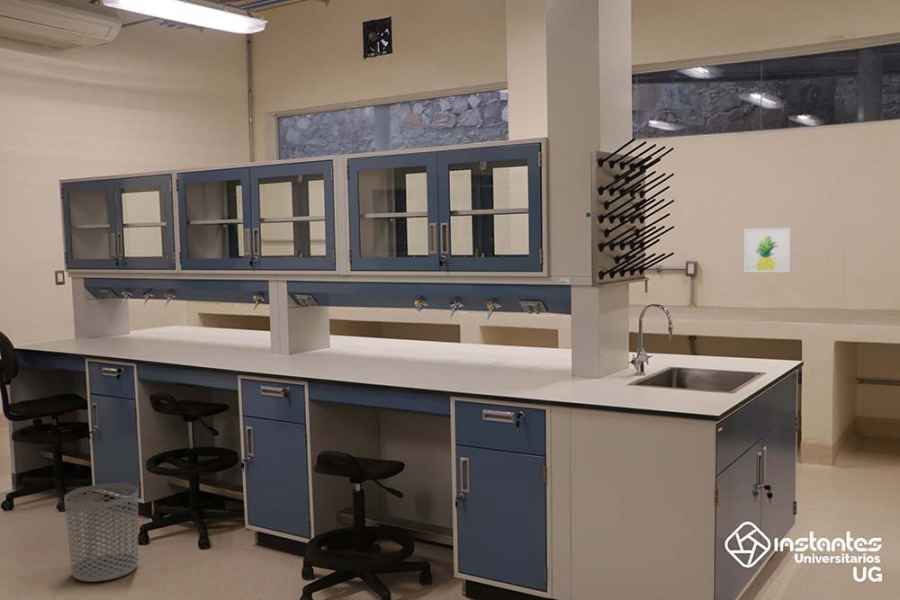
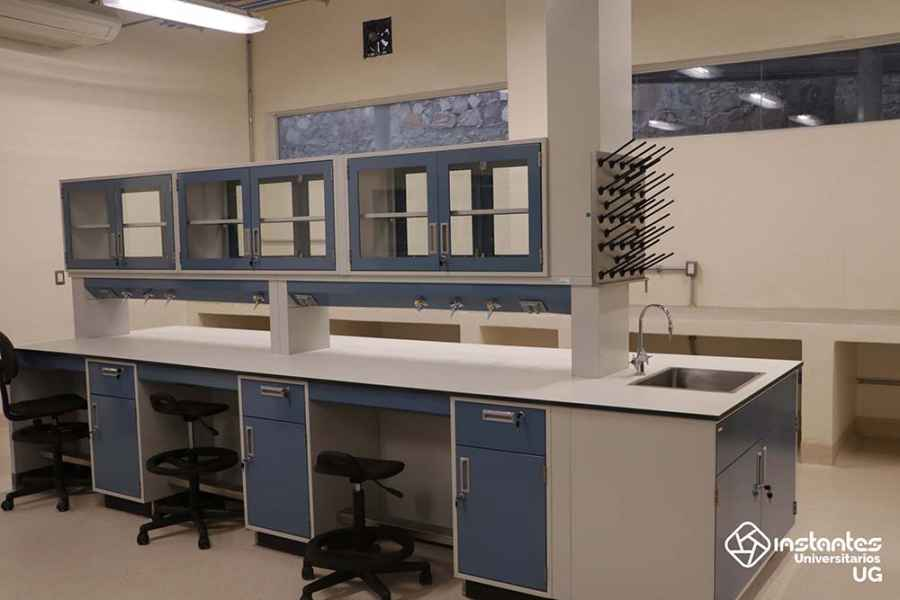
- wall art (767, 250)
- waste bin (103, 531)
